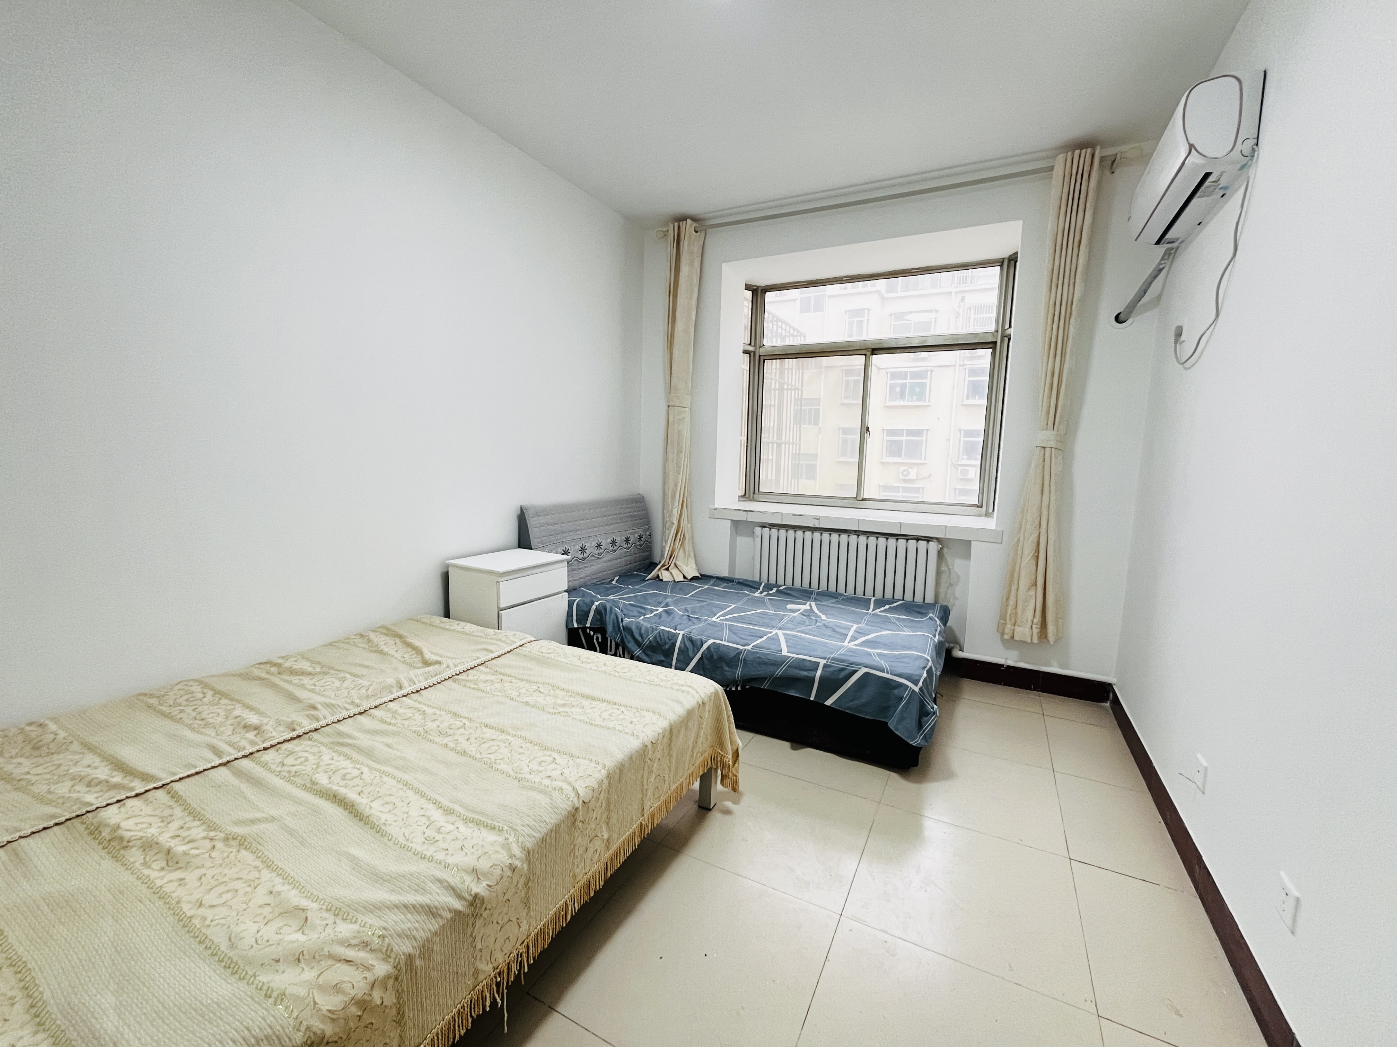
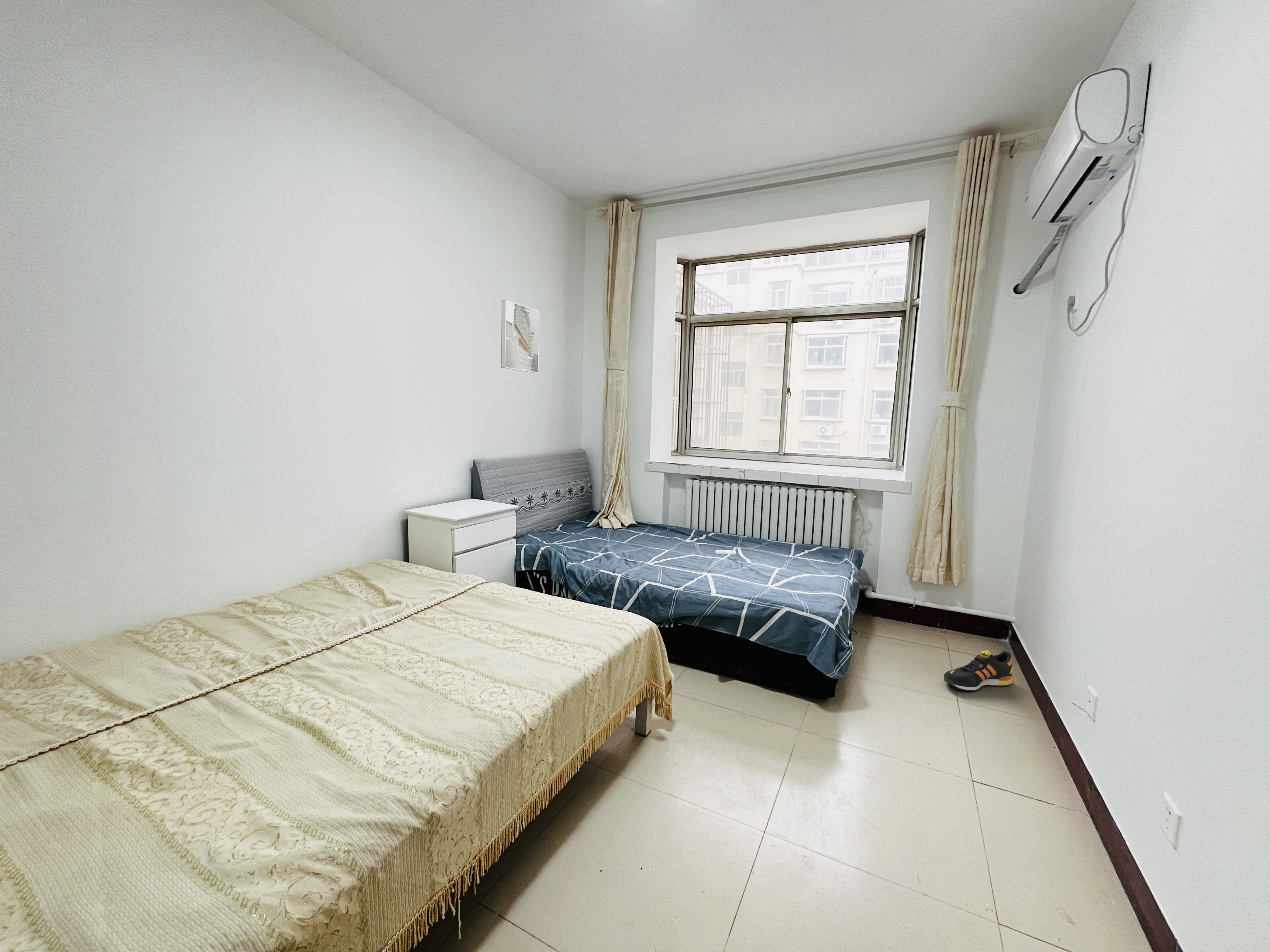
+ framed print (521, 338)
+ shoe (979, 667)
